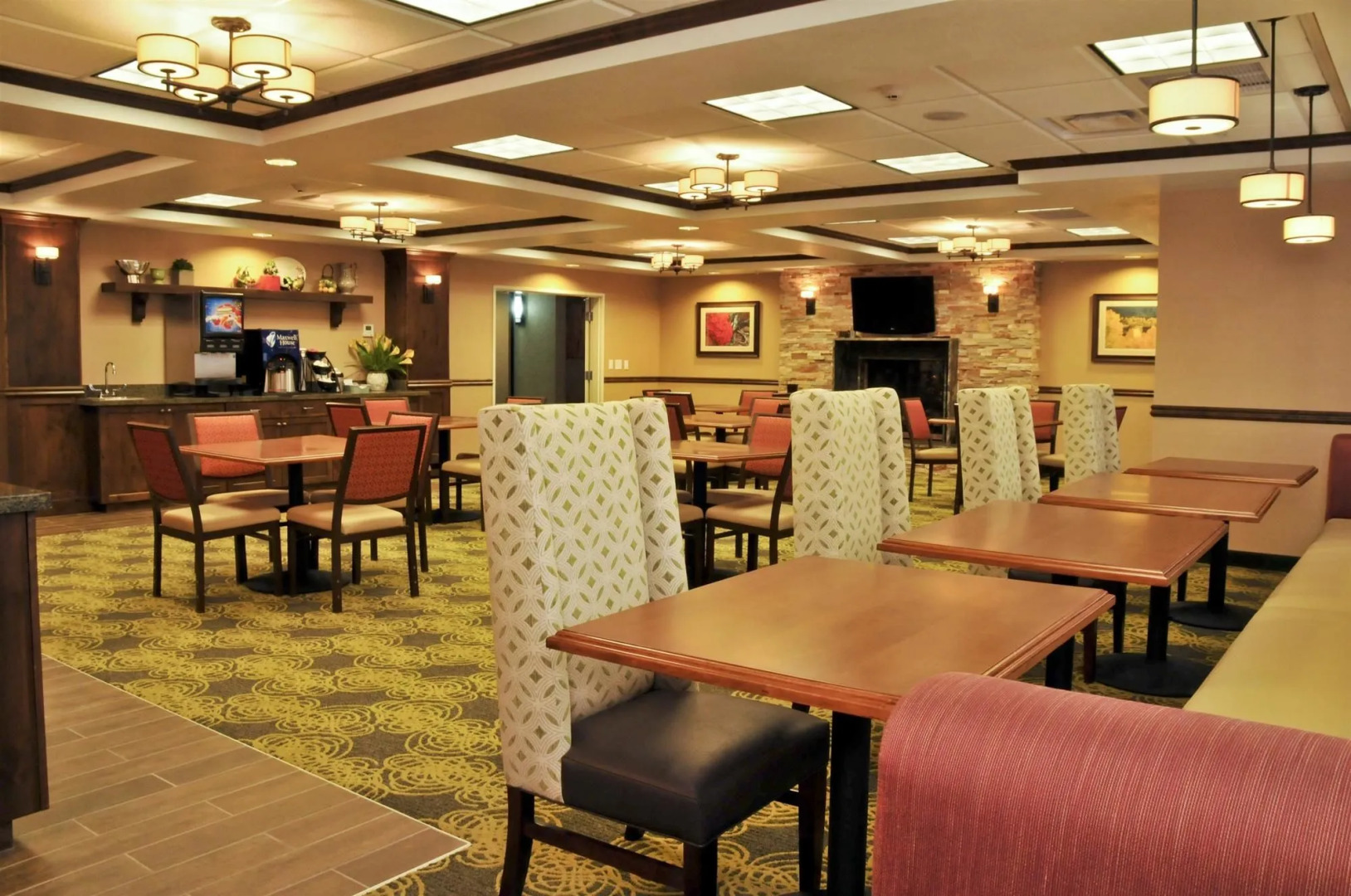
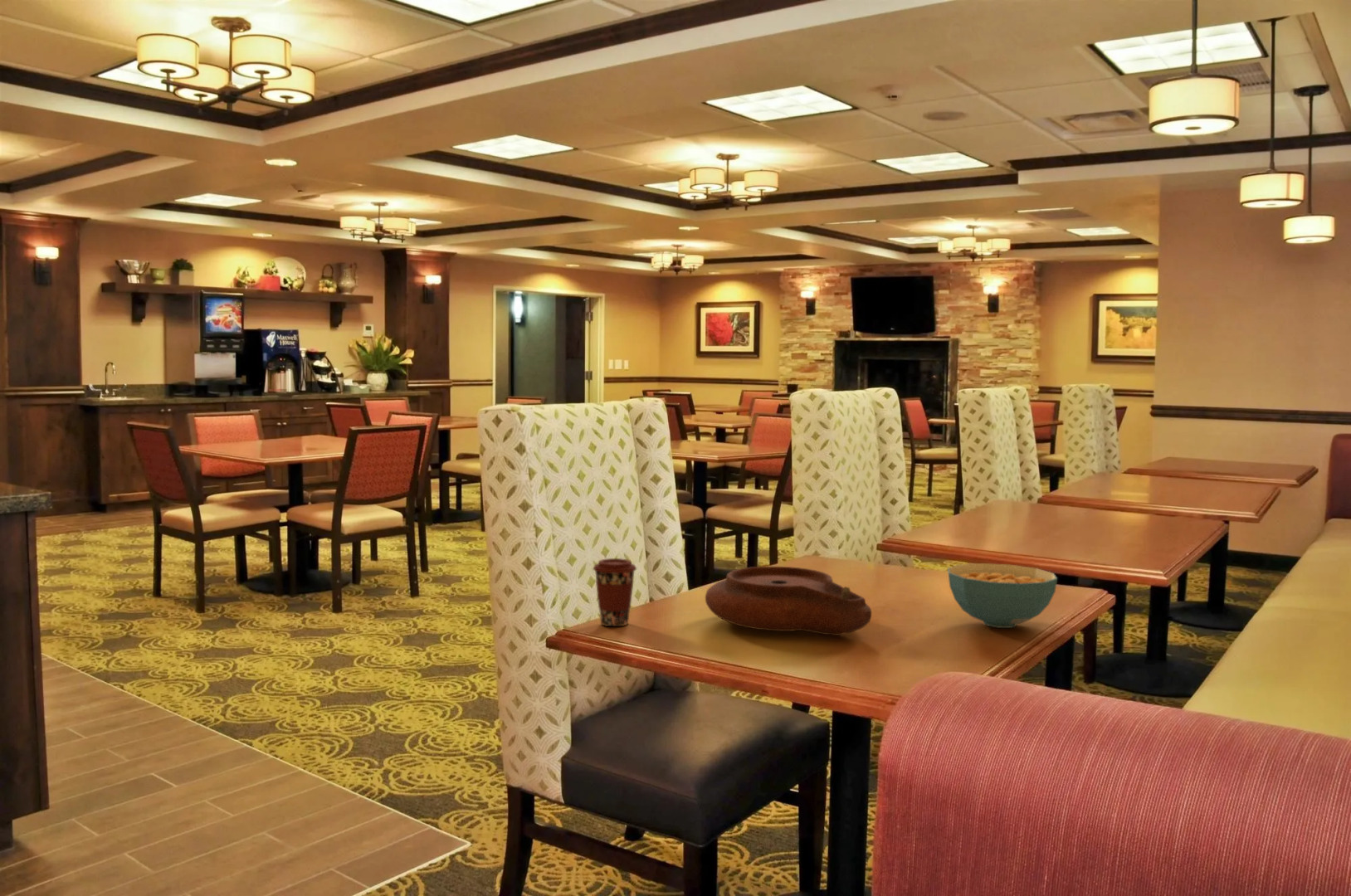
+ cereal bowl (1000, 598)
+ coffee cup (614, 592)
+ plate (782, 601)
